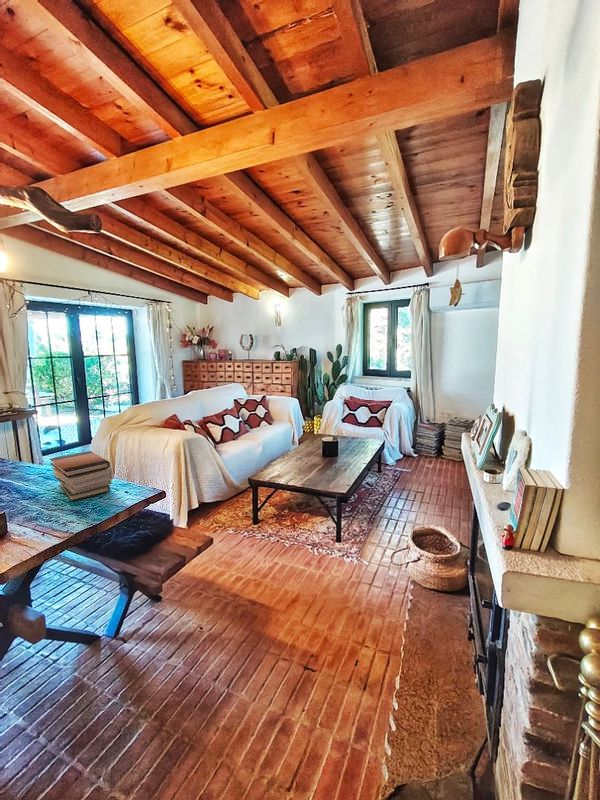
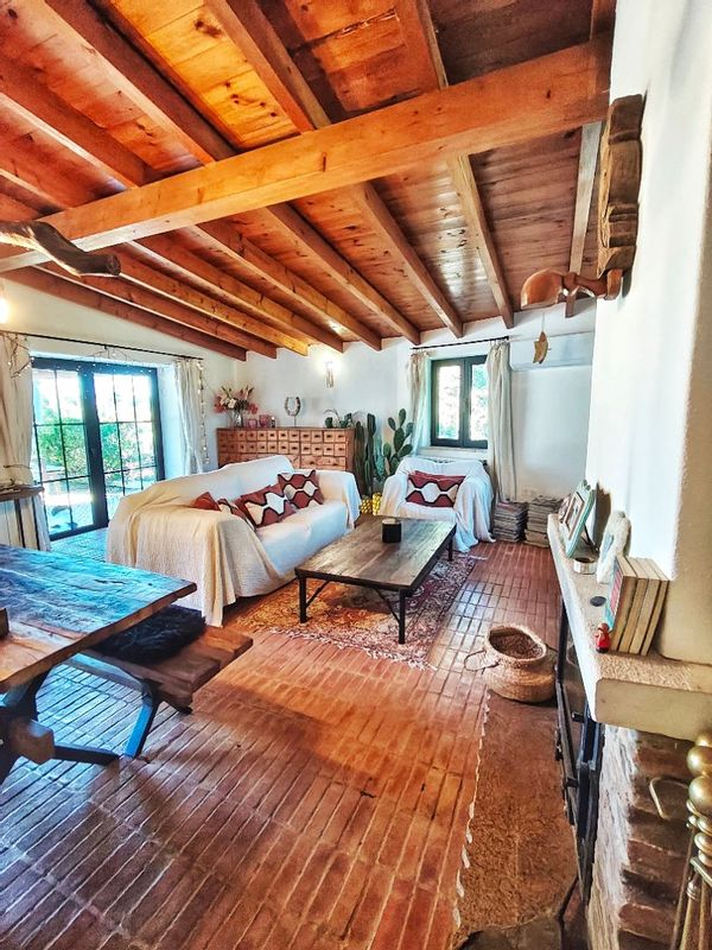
- book stack (81, 474)
